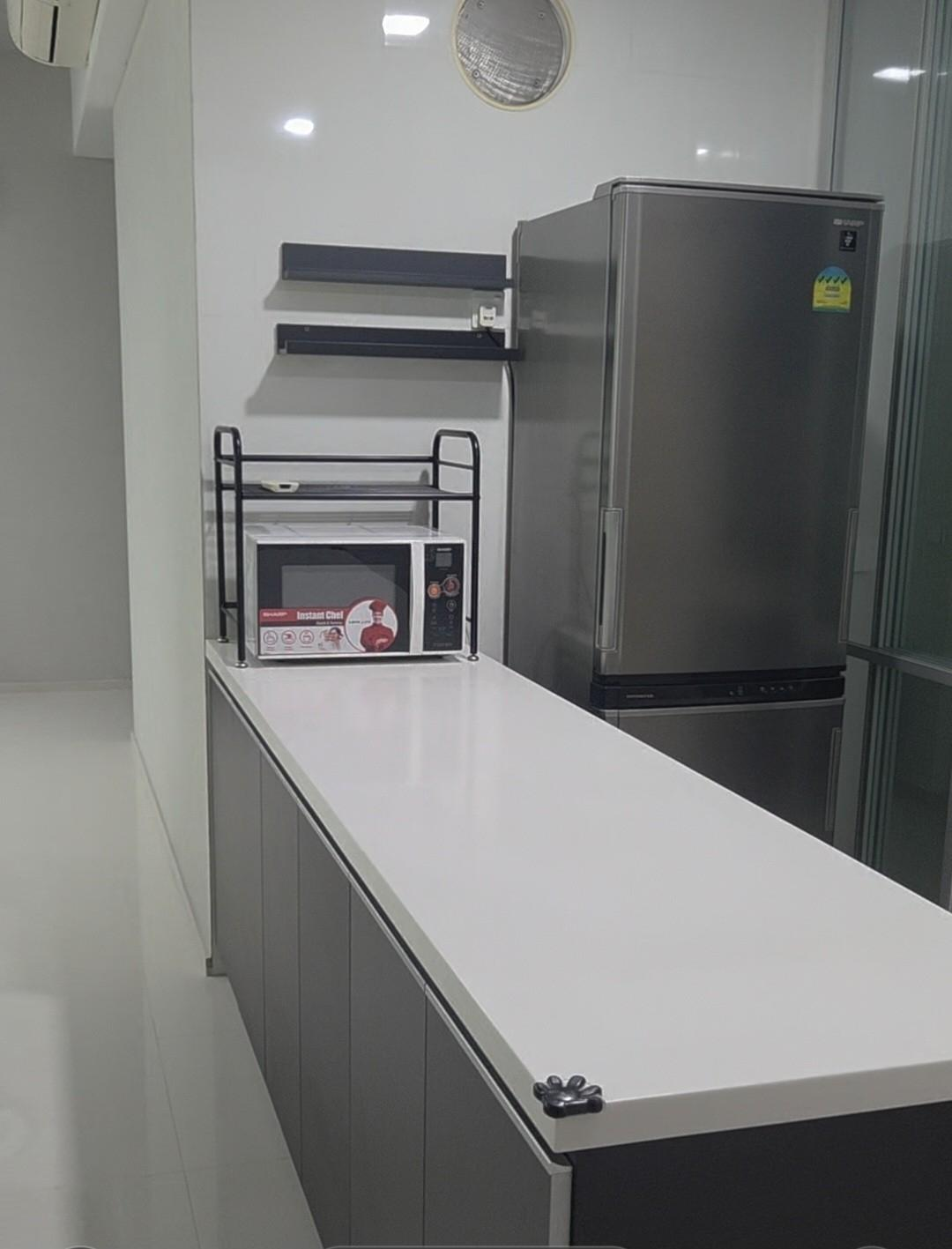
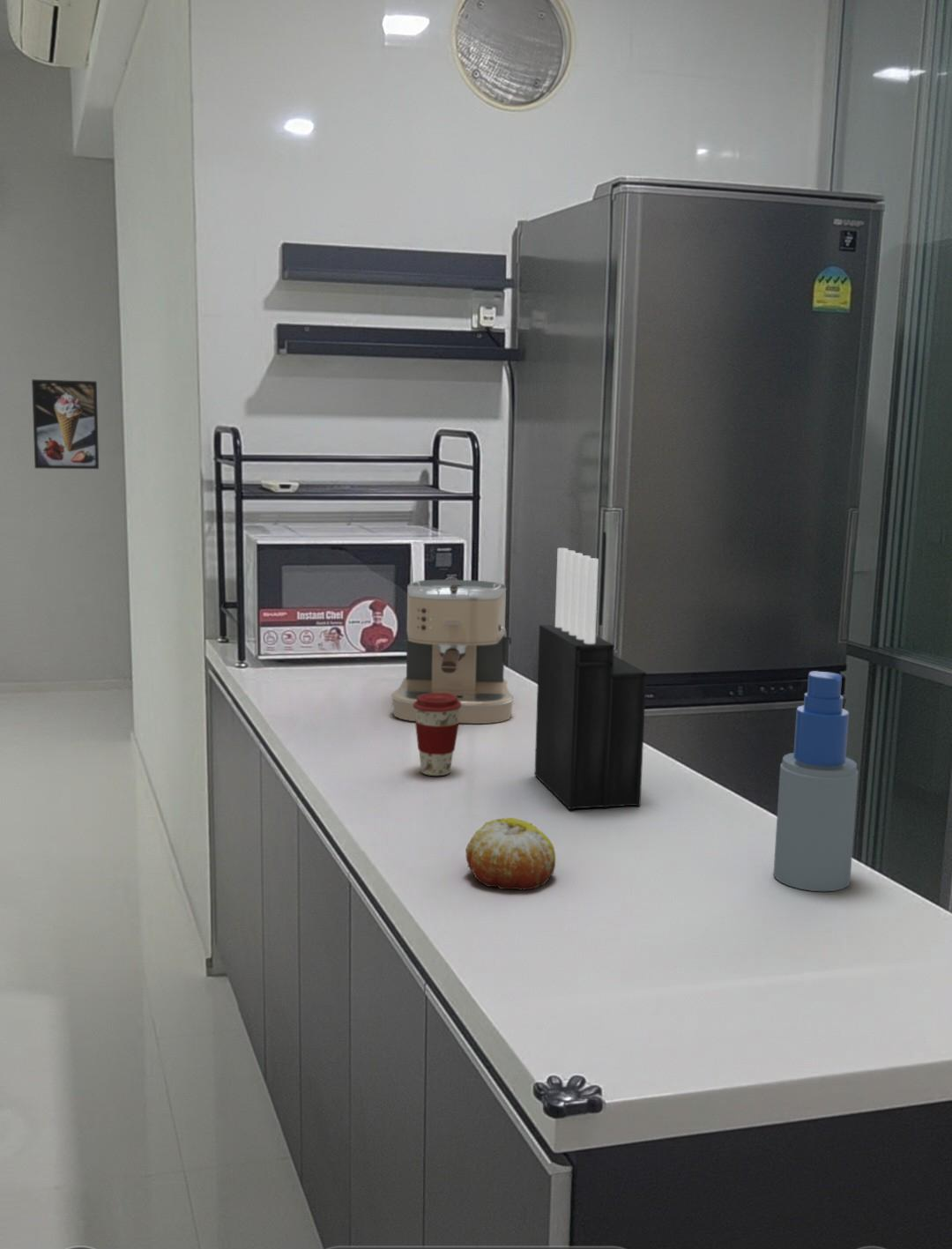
+ knife block (597, 673)
+ spray bottle (818, 777)
+ coffee cup (436, 734)
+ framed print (65, 424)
+ fruit (509, 851)
+ coffee maker (454, 647)
